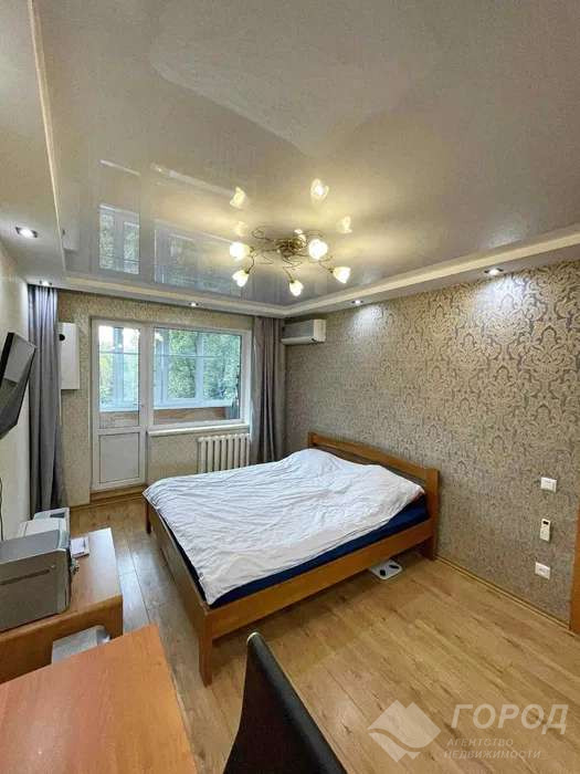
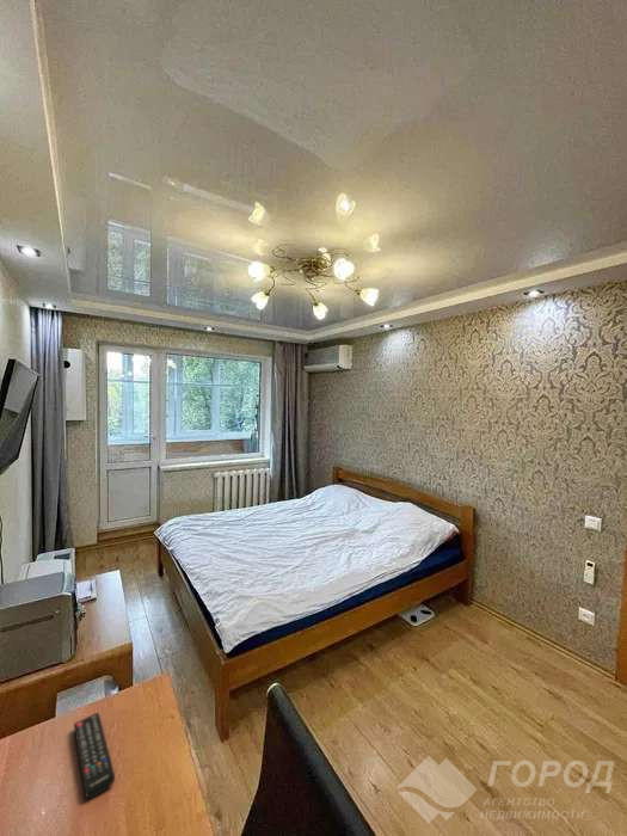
+ remote control (92, 750)
